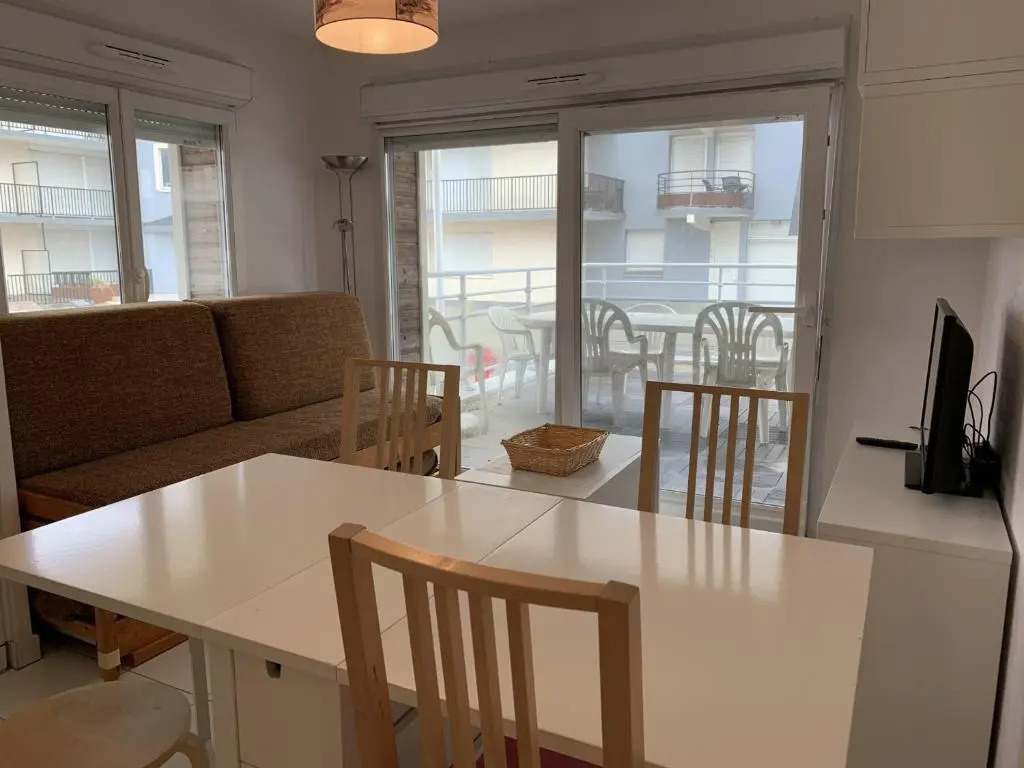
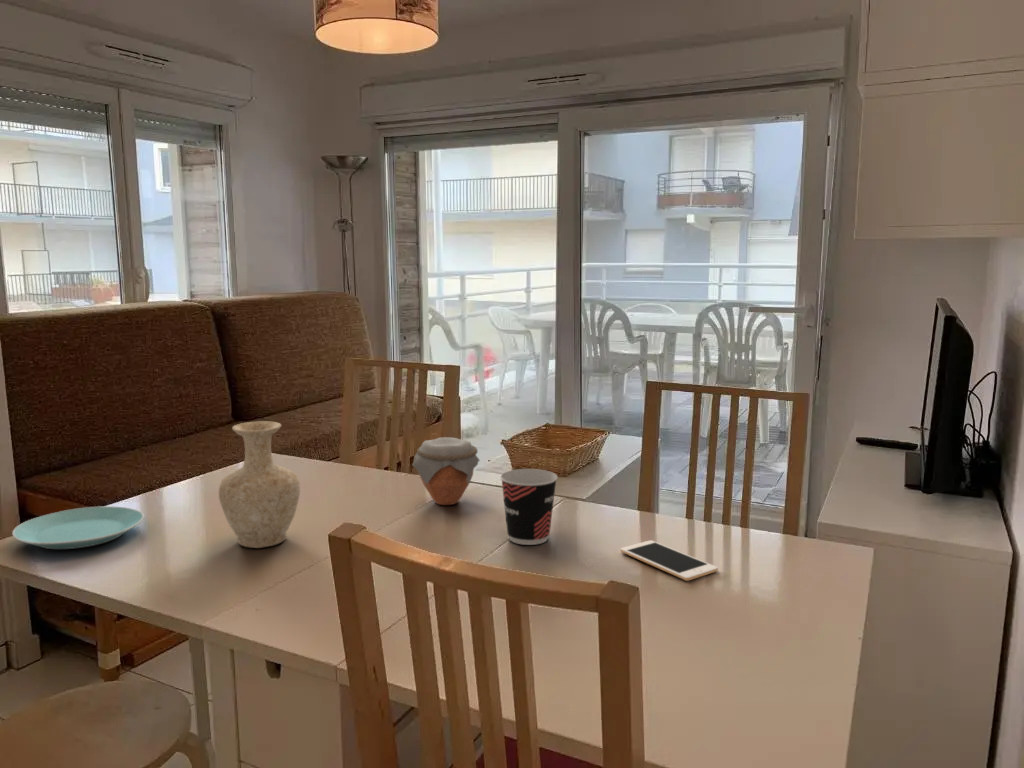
+ plate (80, 529)
+ jar (446, 471)
+ cup (528, 507)
+ vase (259, 483)
+ cell phone (667, 559)
